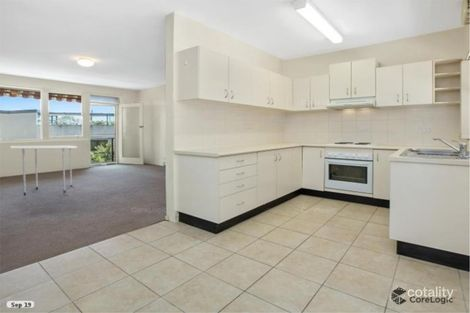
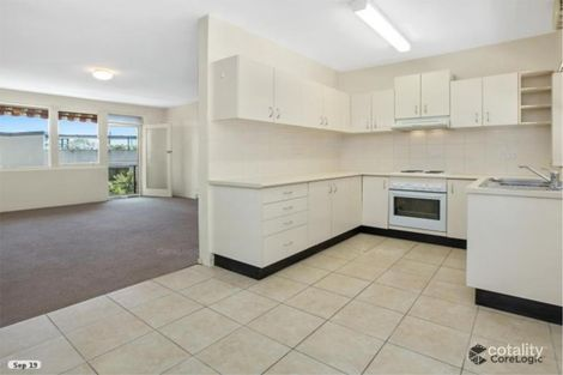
- dining table (36, 168)
